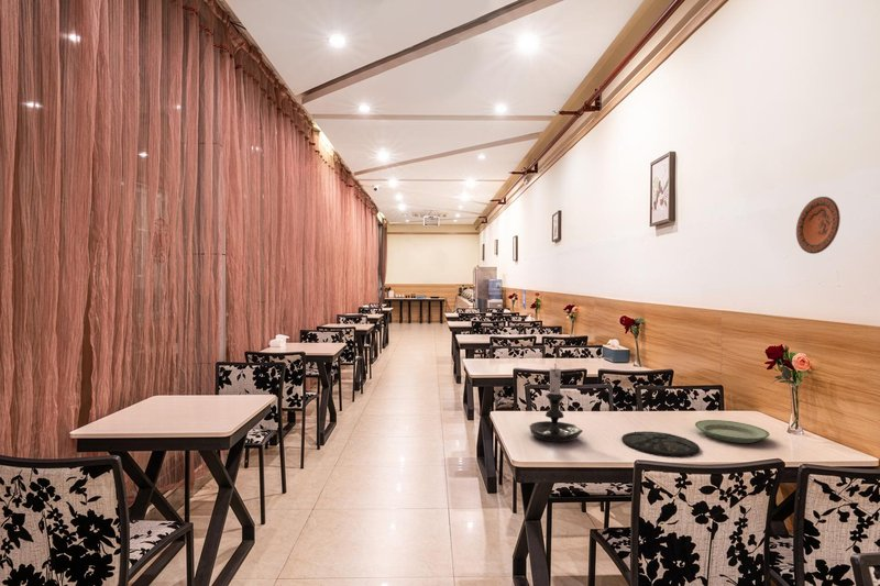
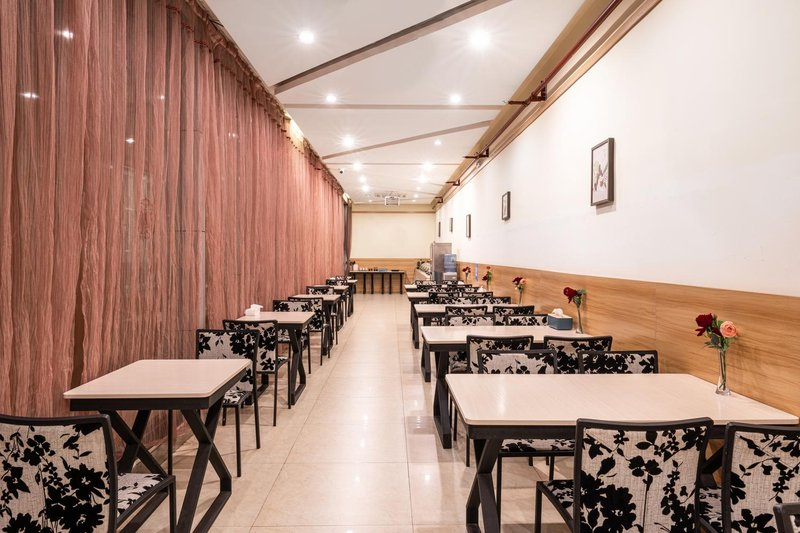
- plate (659, 439)
- candle holder (554, 400)
- plate (730, 432)
- decorative plate (817, 225)
